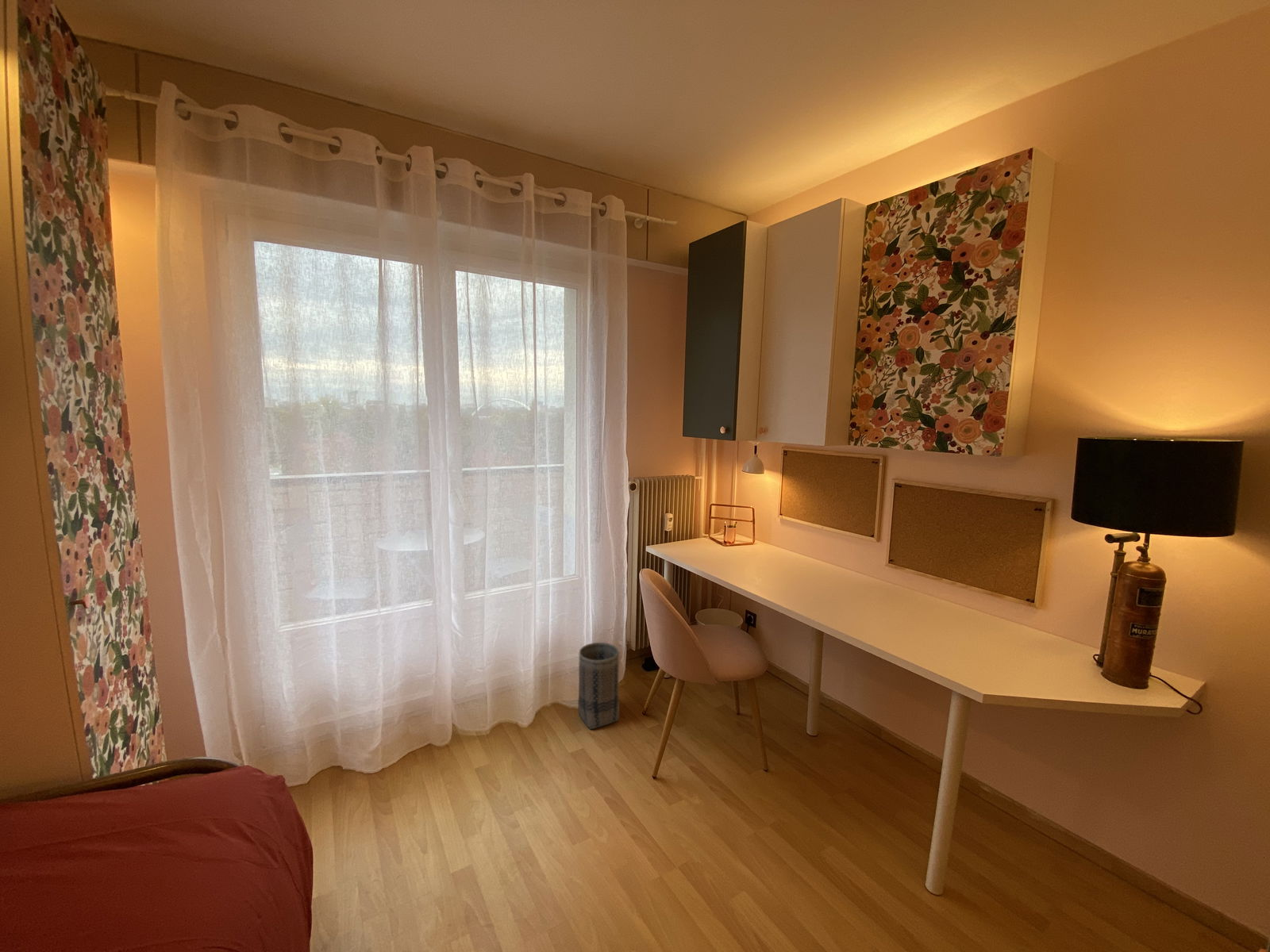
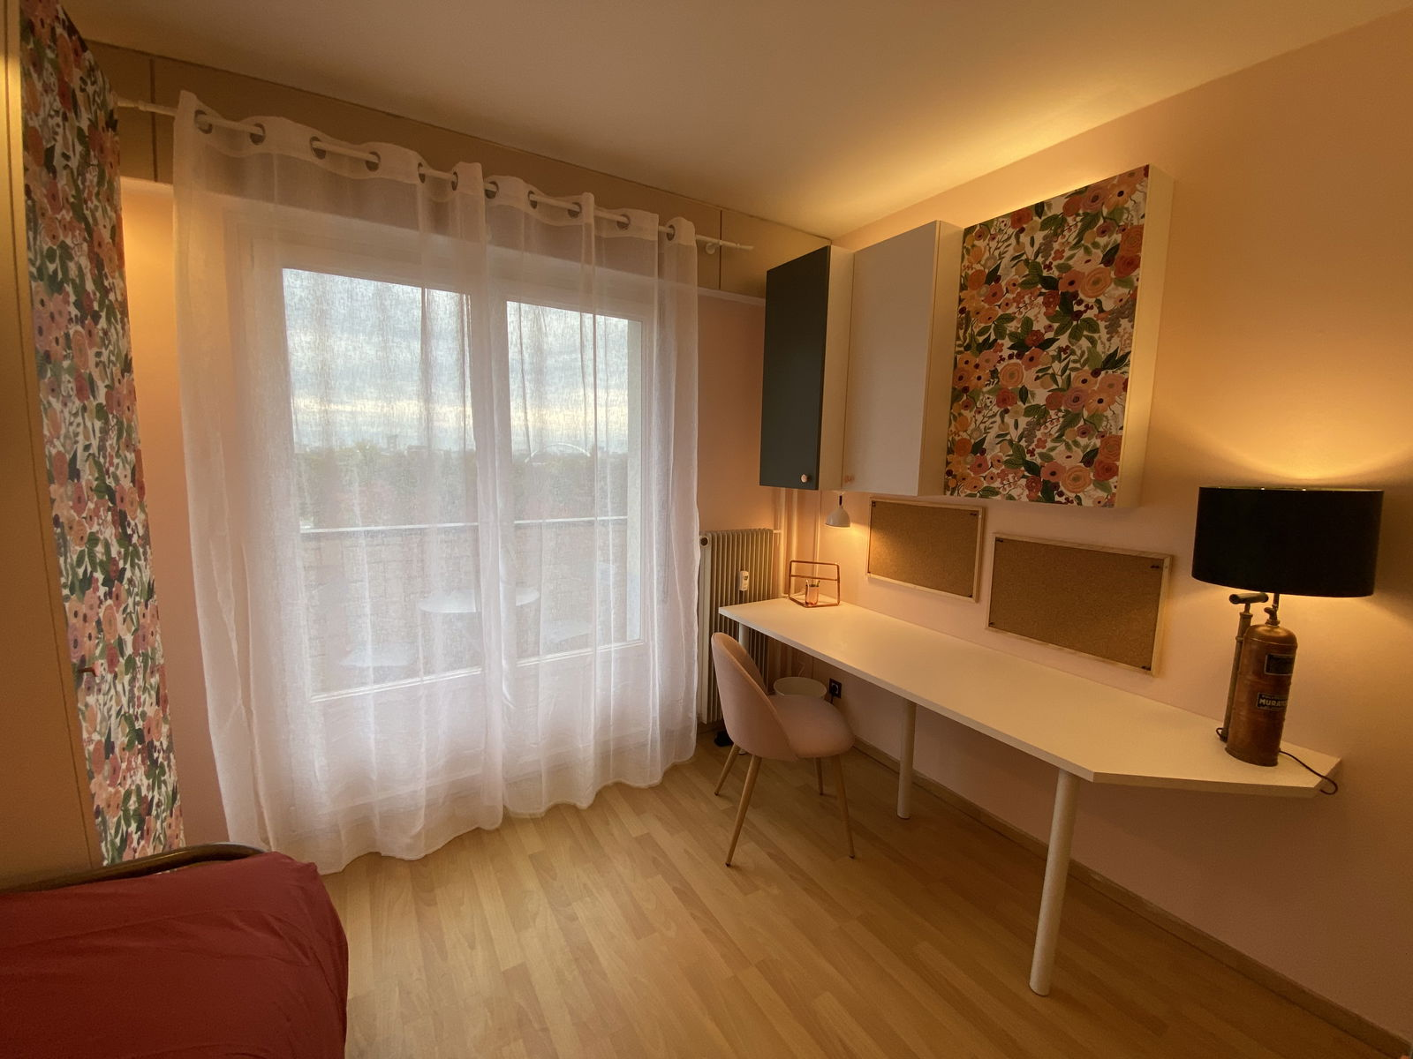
- basket (598, 684)
